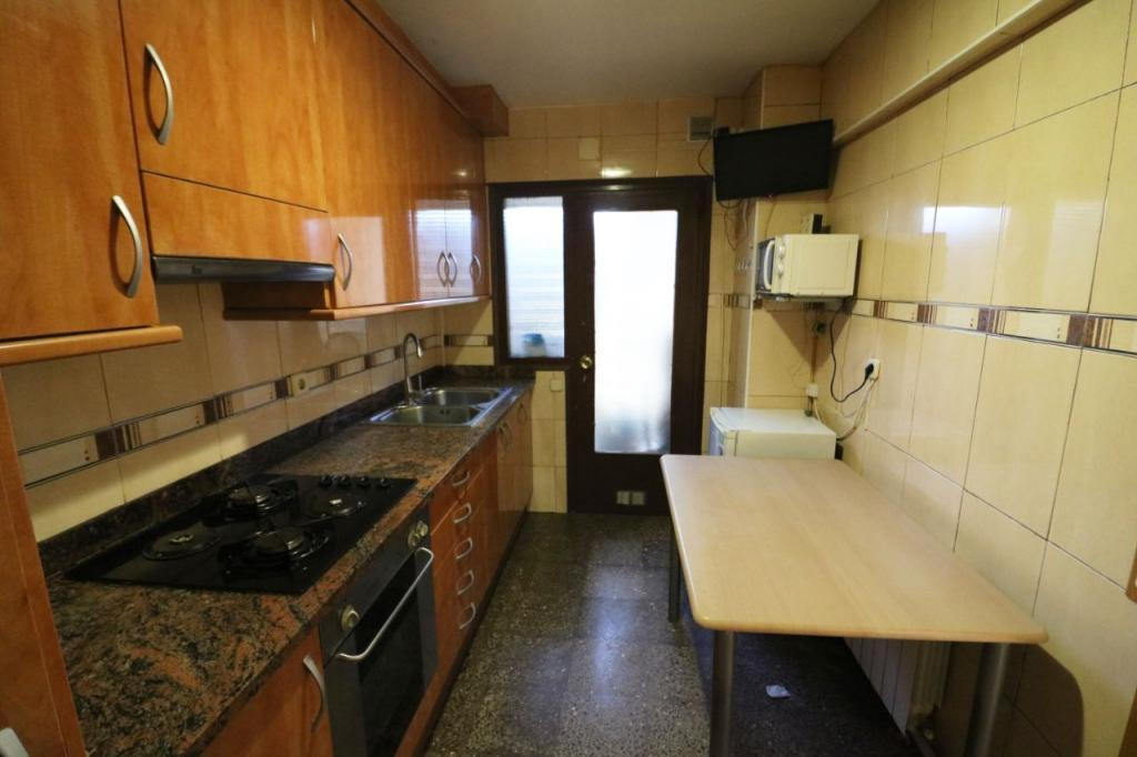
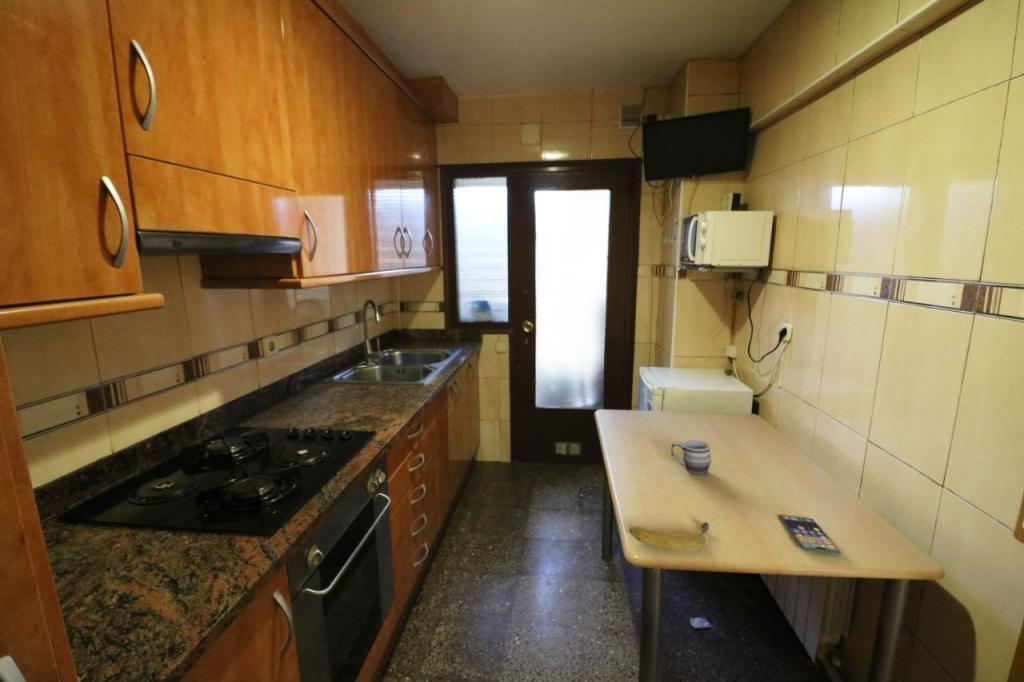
+ smartphone (807, 533)
+ fruit (669, 534)
+ mug (691, 457)
